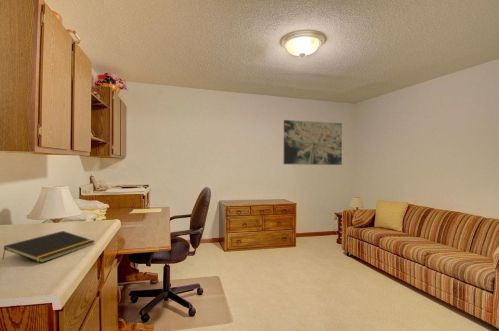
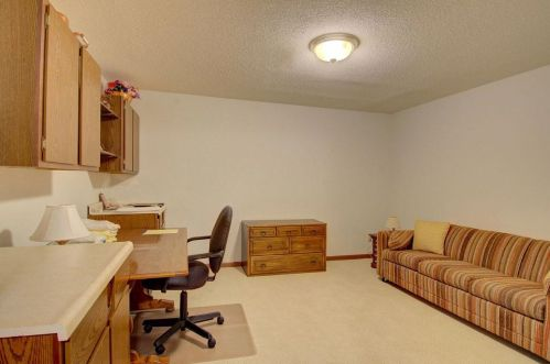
- wall art (313, 143)
- notepad (53, 244)
